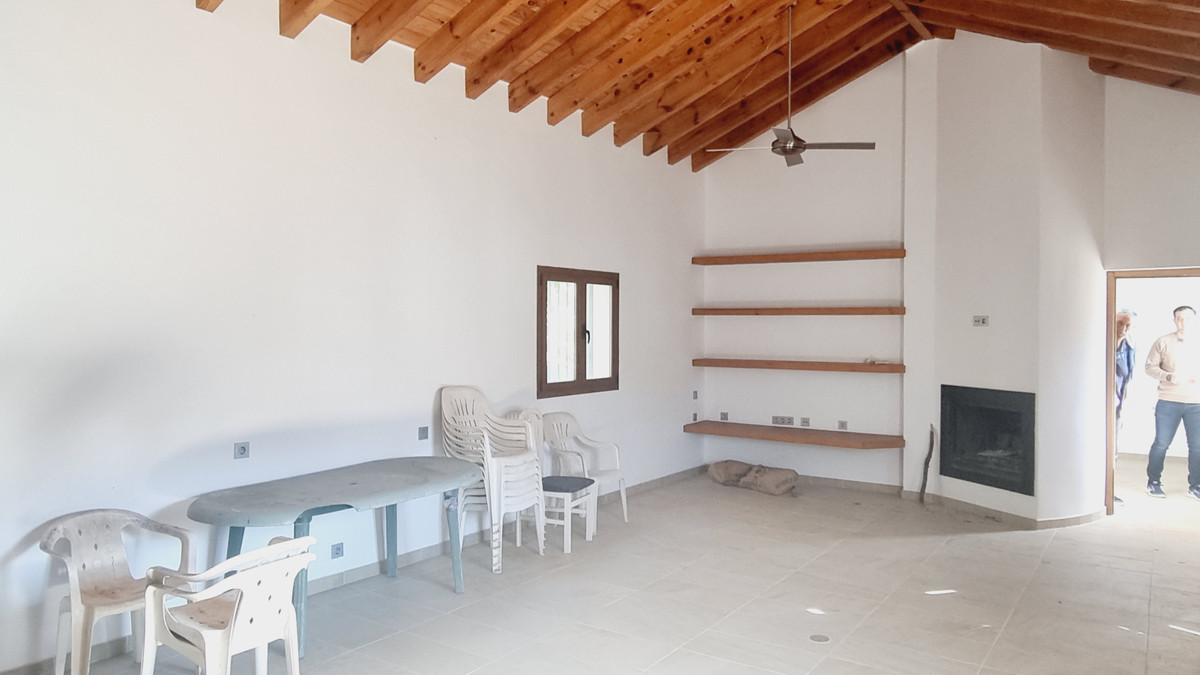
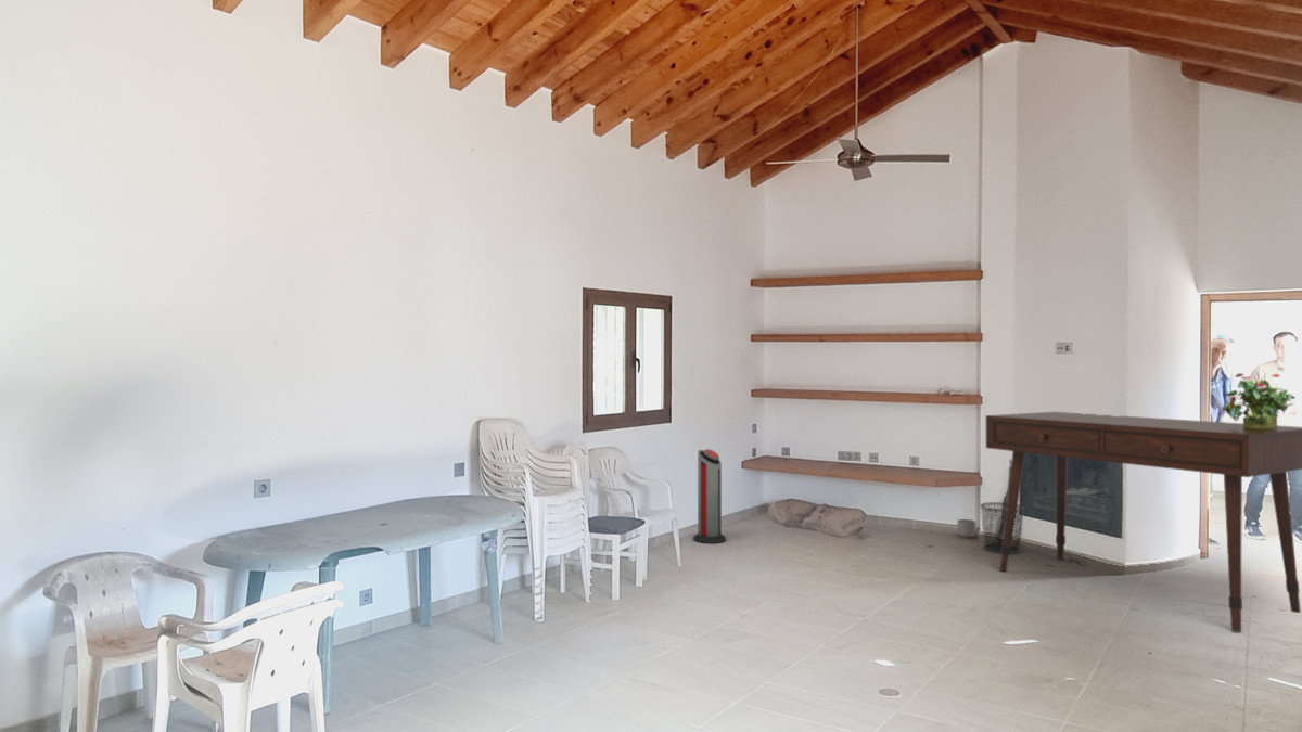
+ air purifier (710, 495)
+ waste bin (1001, 528)
+ planter (966, 528)
+ desk (1134, 464)
+ potted plant (1259, 400)
